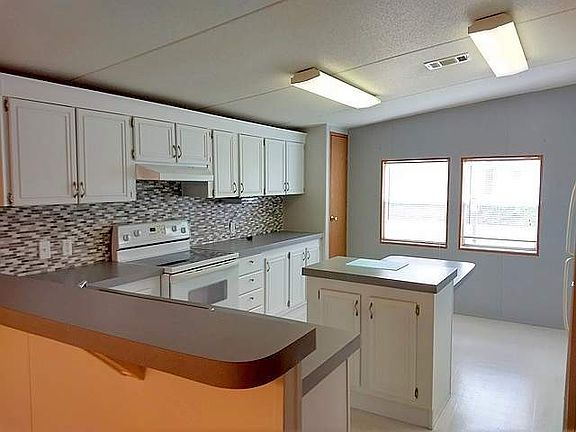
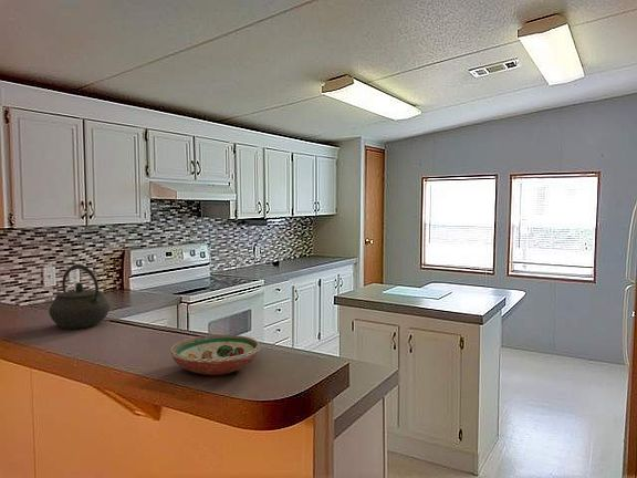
+ decorative bowl (216, 356)
+ kettle (76, 294)
